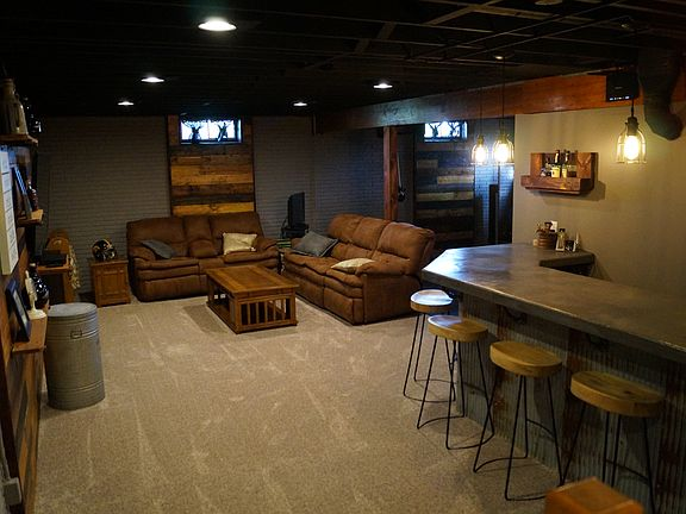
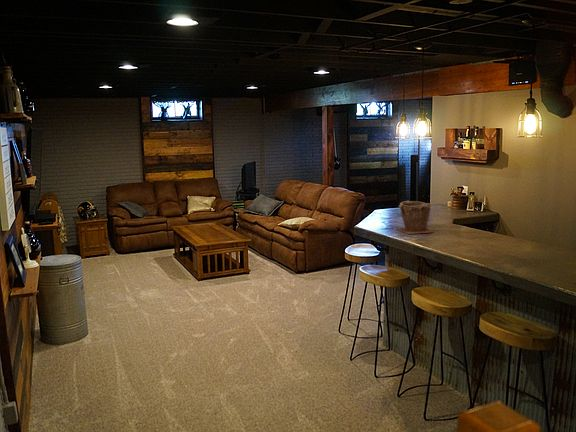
+ plant pot (414, 216)
